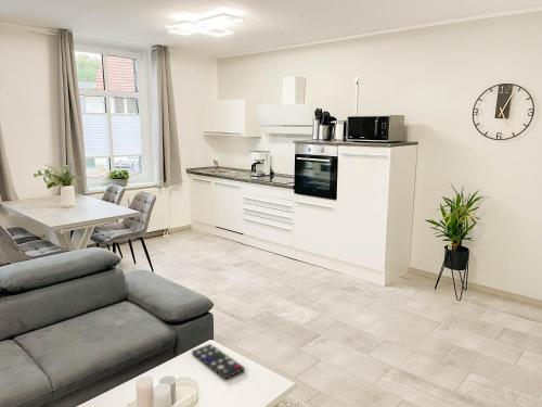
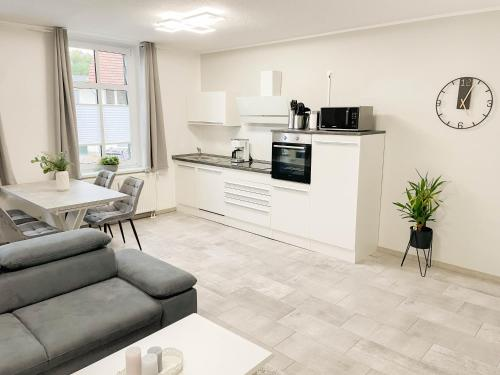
- remote control (217, 359)
